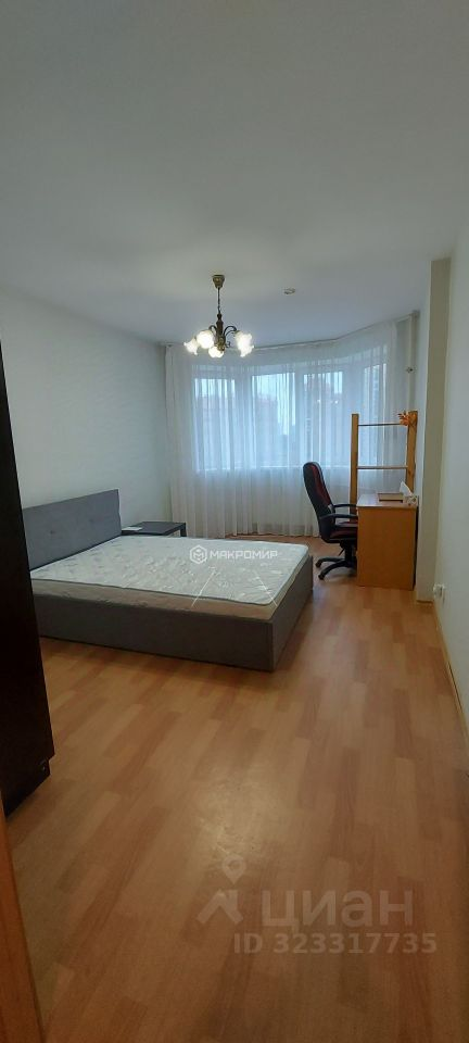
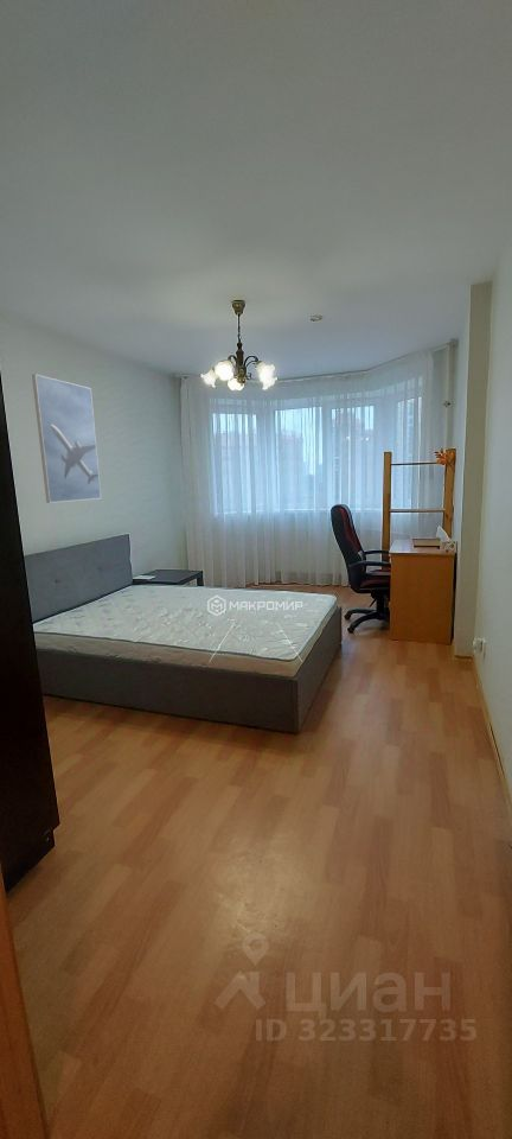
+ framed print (70, 443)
